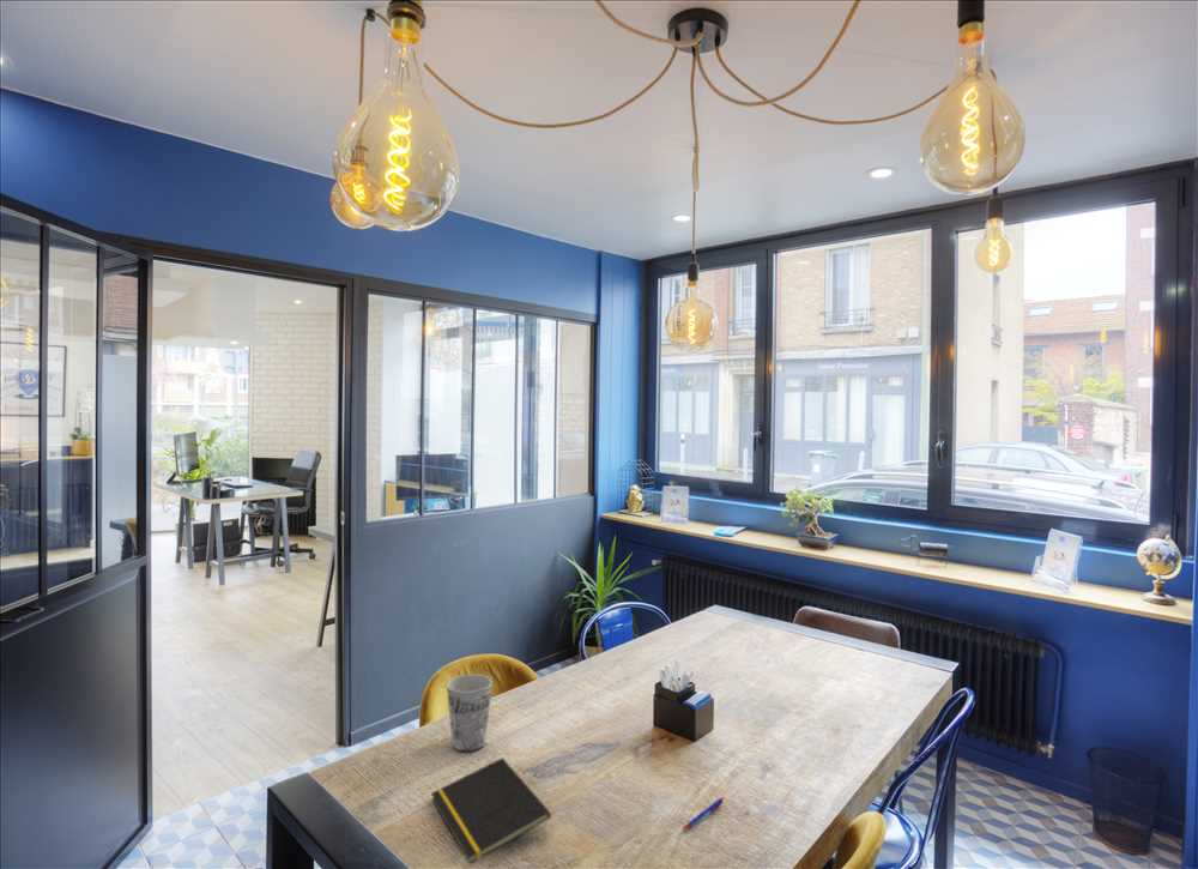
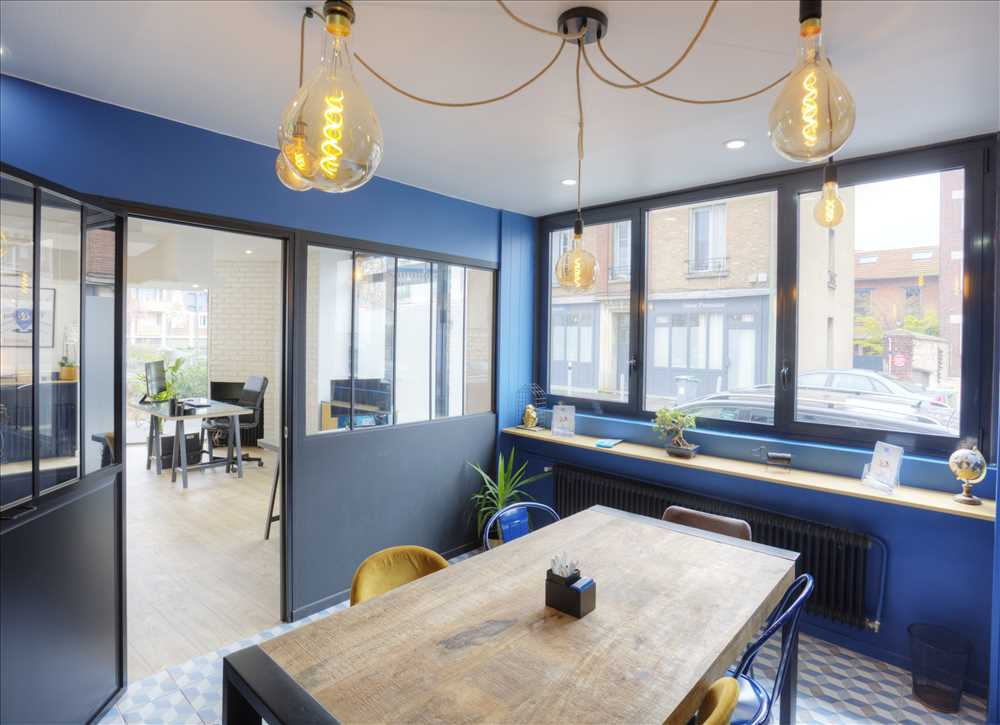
- cup (468, 713)
- notepad (488, 804)
- pen (703, 813)
